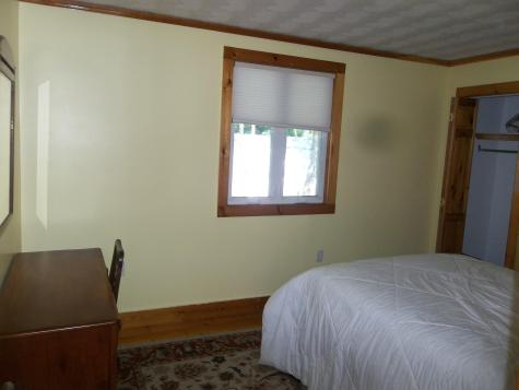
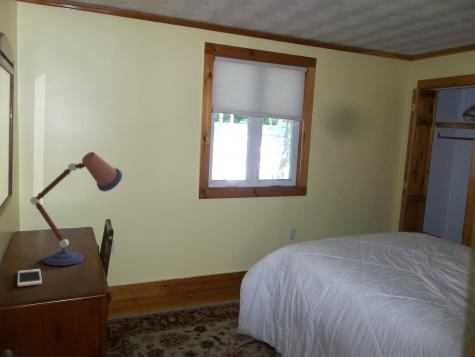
+ desk lamp (99, 189)
+ cell phone (29, 277)
